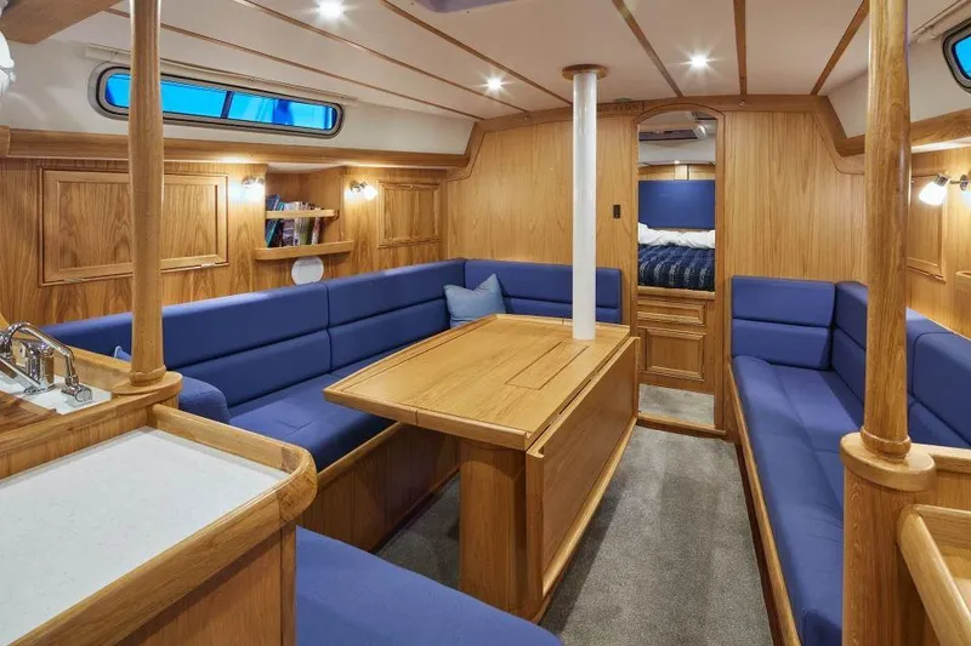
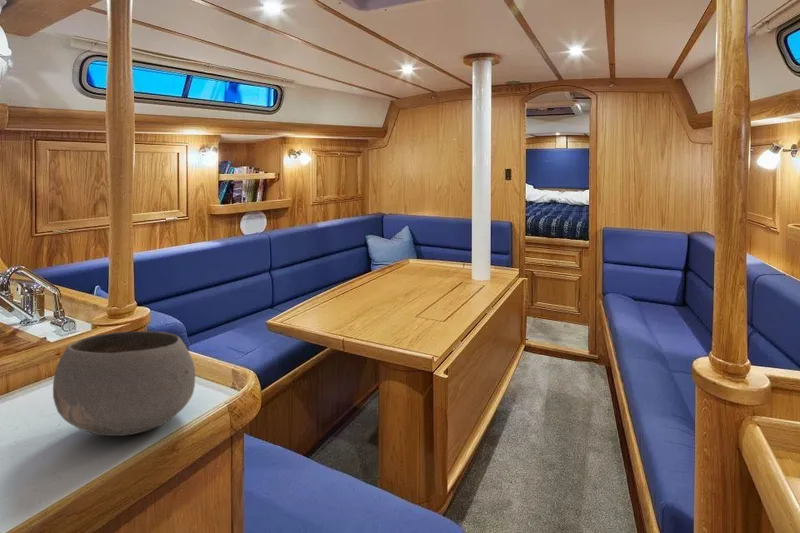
+ bowl (128, 383)
